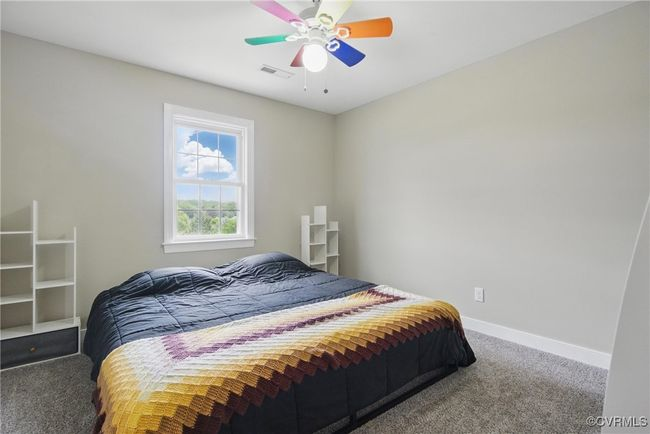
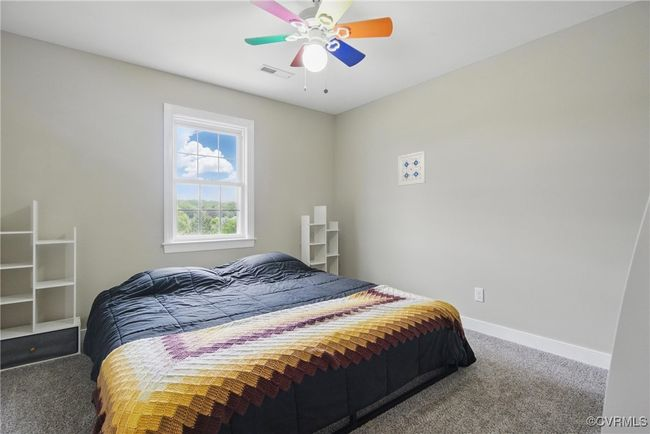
+ wall art (411, 169)
